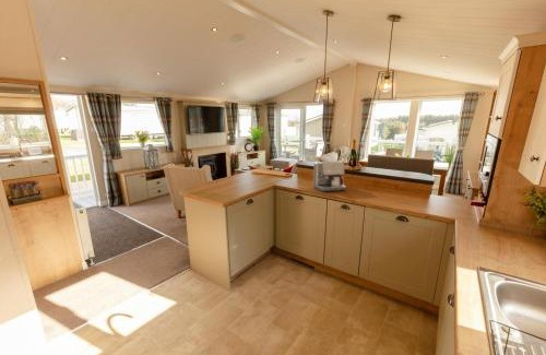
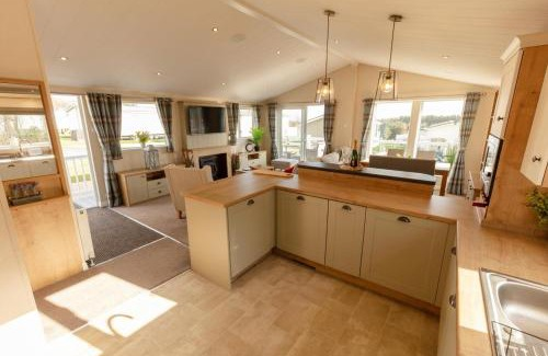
- coffee maker (330, 175)
